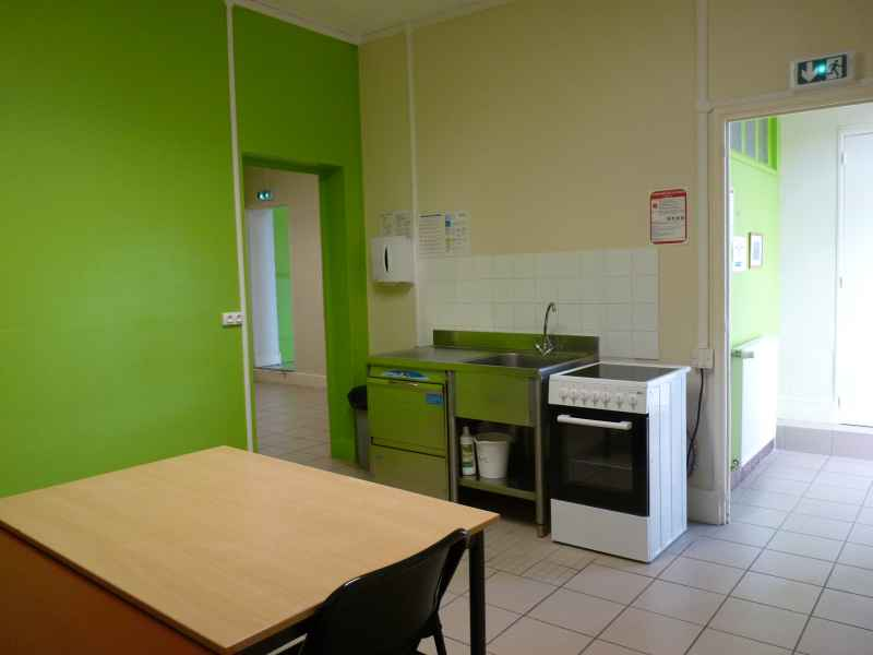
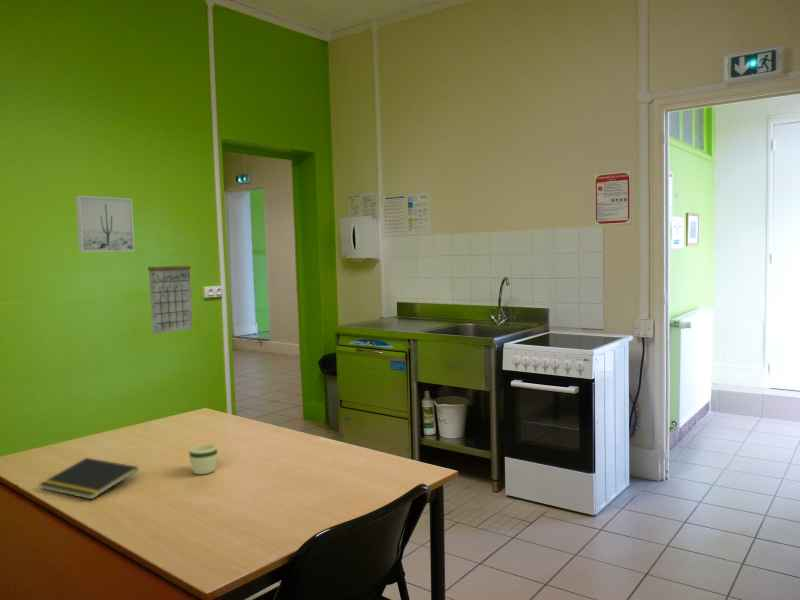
+ mug (200, 458)
+ calendar (171, 291)
+ notepad (88, 477)
+ wall art (106, 224)
